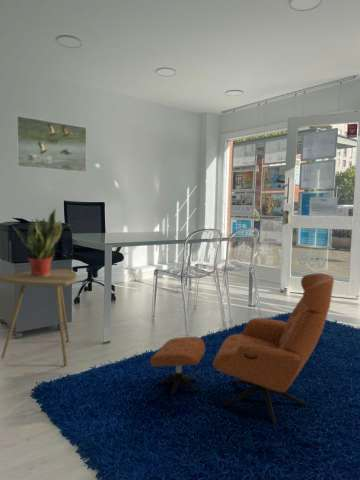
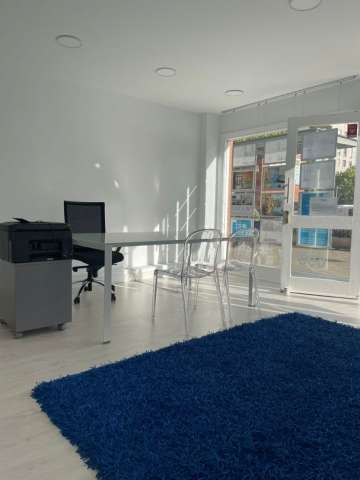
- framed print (53, 145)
- armchair (237, 334)
- side table (58, 315)
- potted plant (41, 241)
